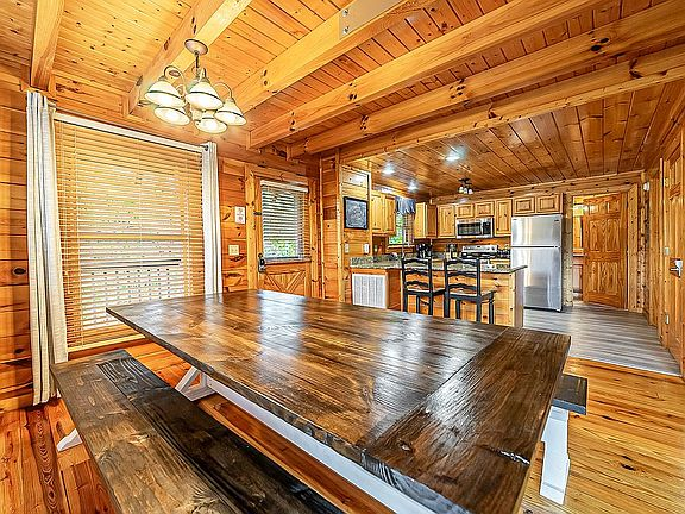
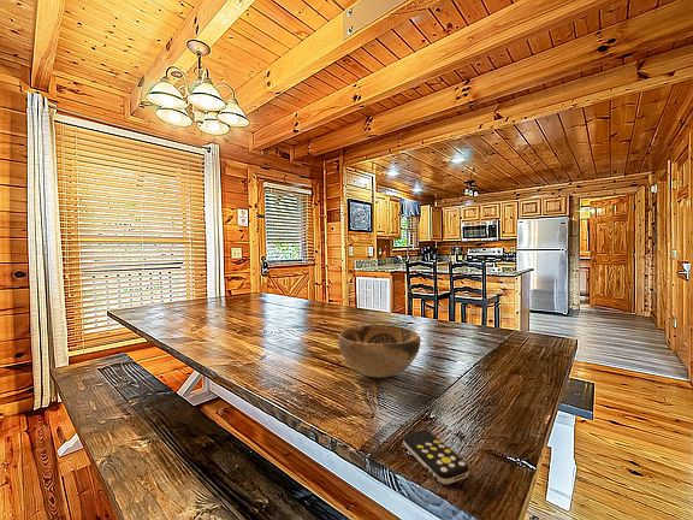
+ decorative bowl (379, 353)
+ remote control (433, 454)
